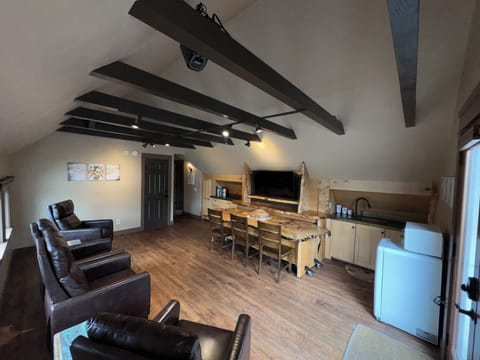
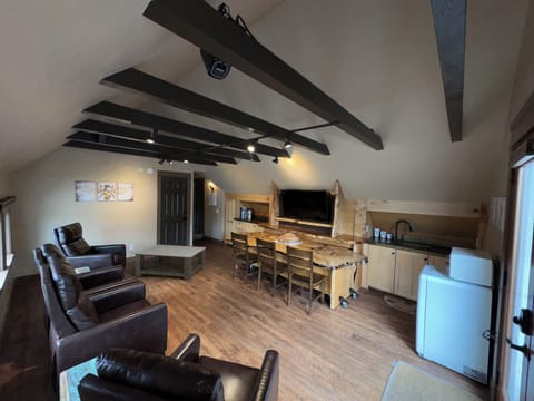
+ coffee table (171, 261)
